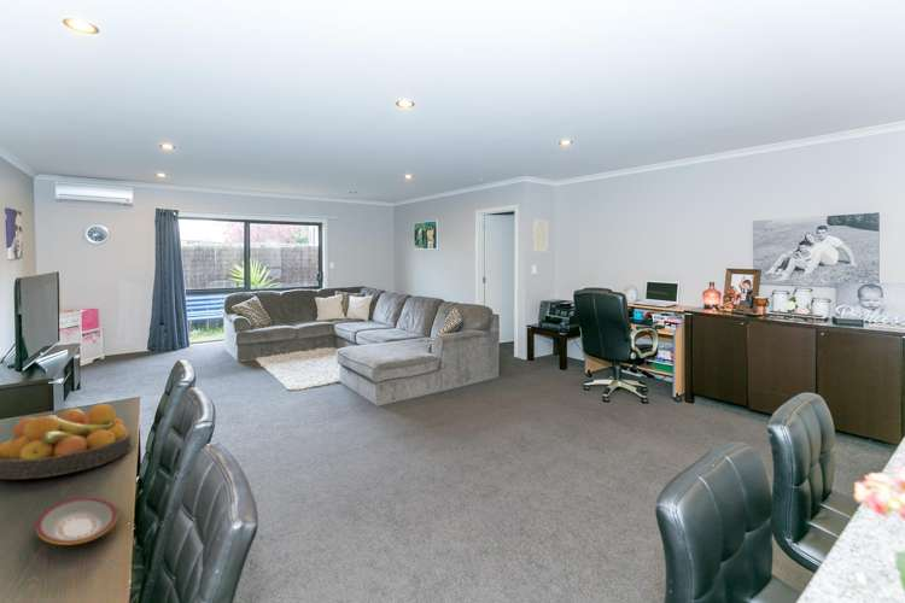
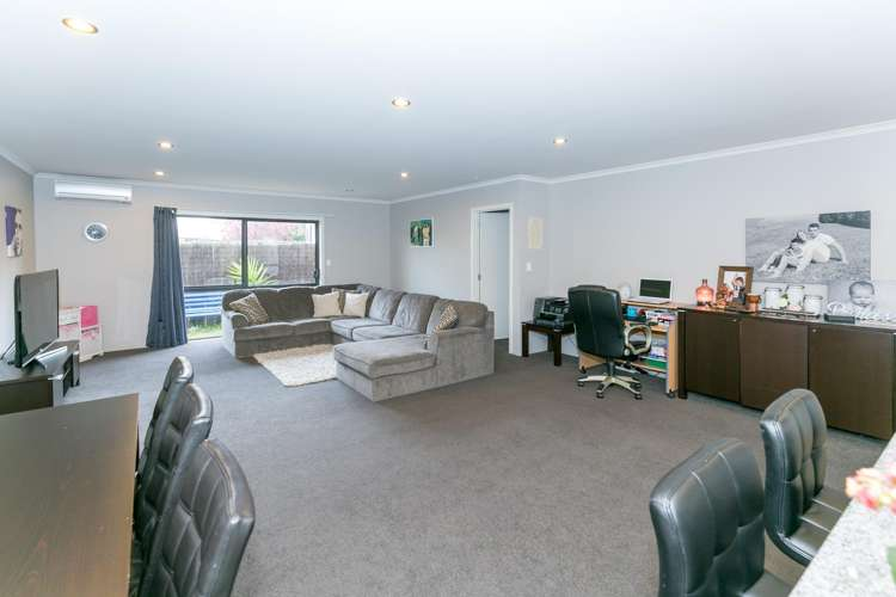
- fruit bowl (65, 434)
- plate (77, 522)
